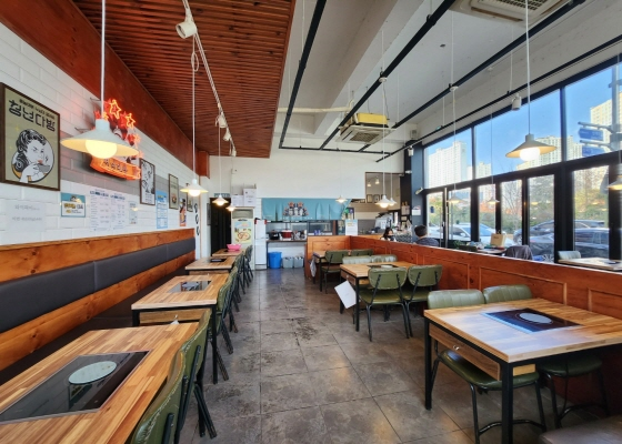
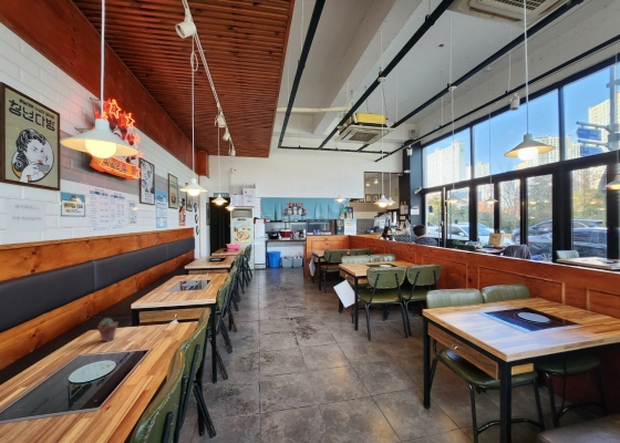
+ potted succulent (107, 328)
